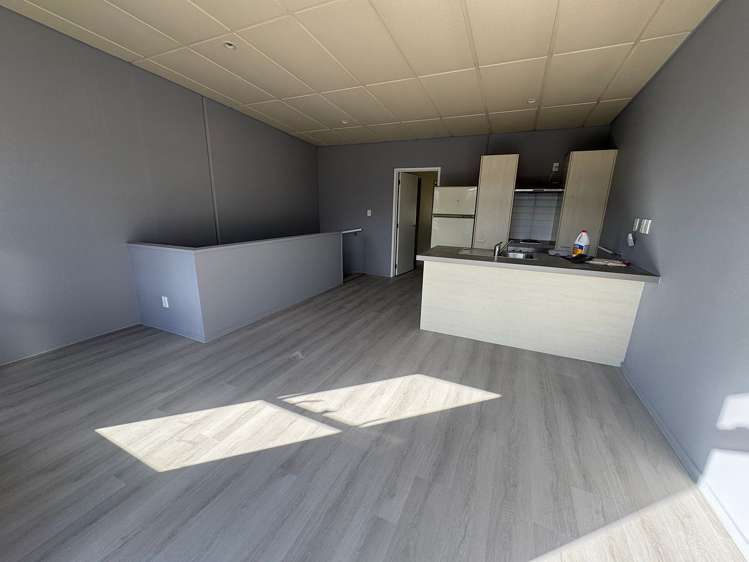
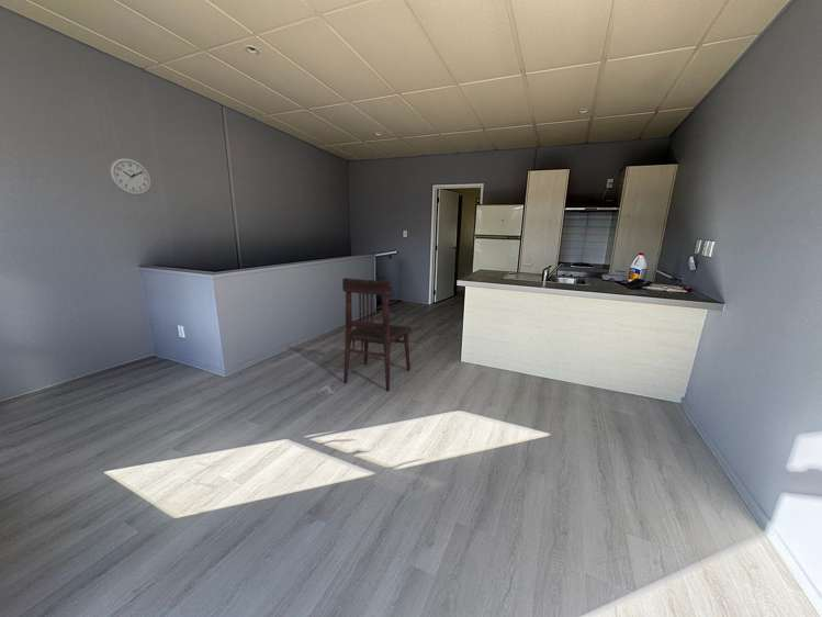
+ dining chair (376, 328)
+ wall clock (131, 177)
